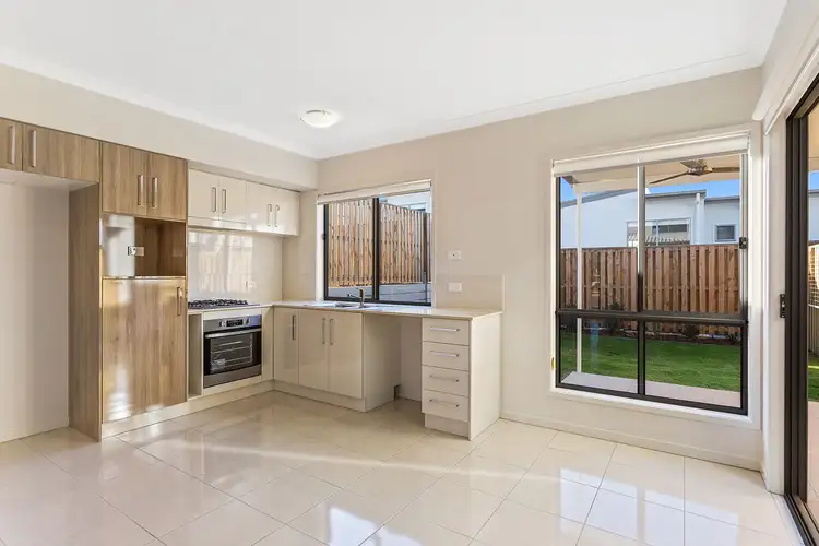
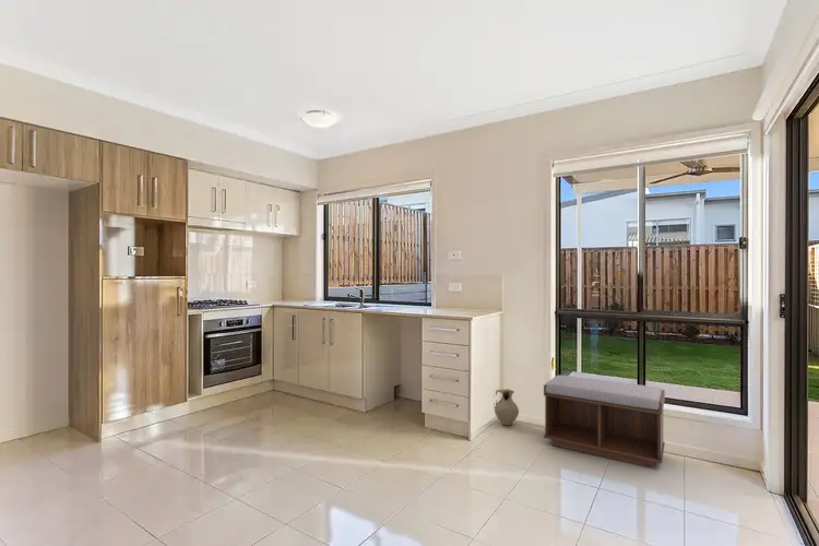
+ bench (603, 416)
+ ceramic jug (506, 406)
